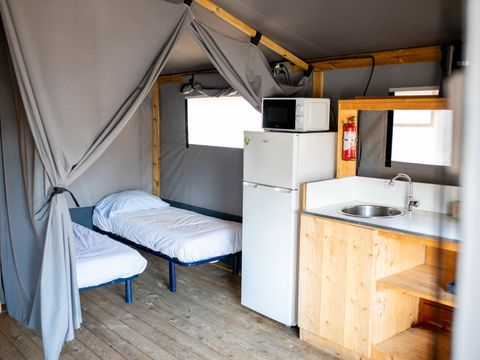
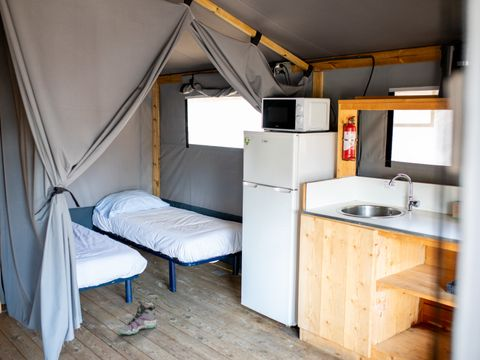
+ sneaker (137, 316)
